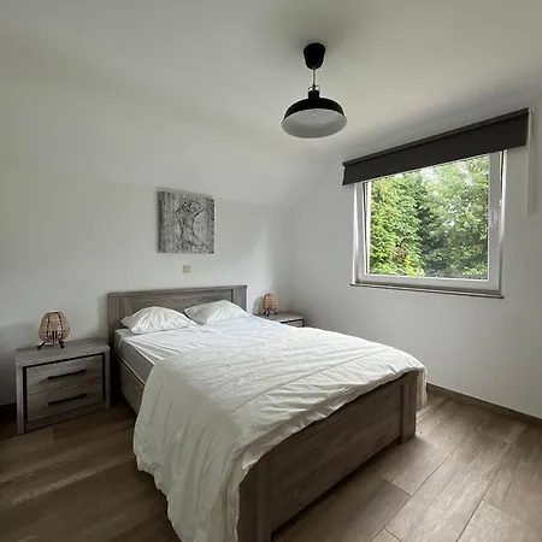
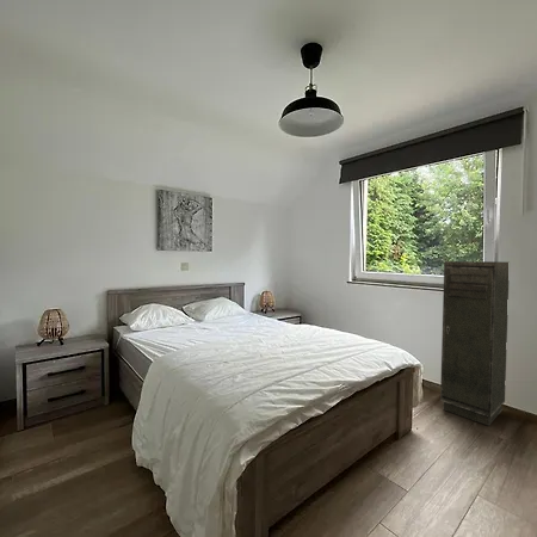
+ storage cabinet (474, 337)
